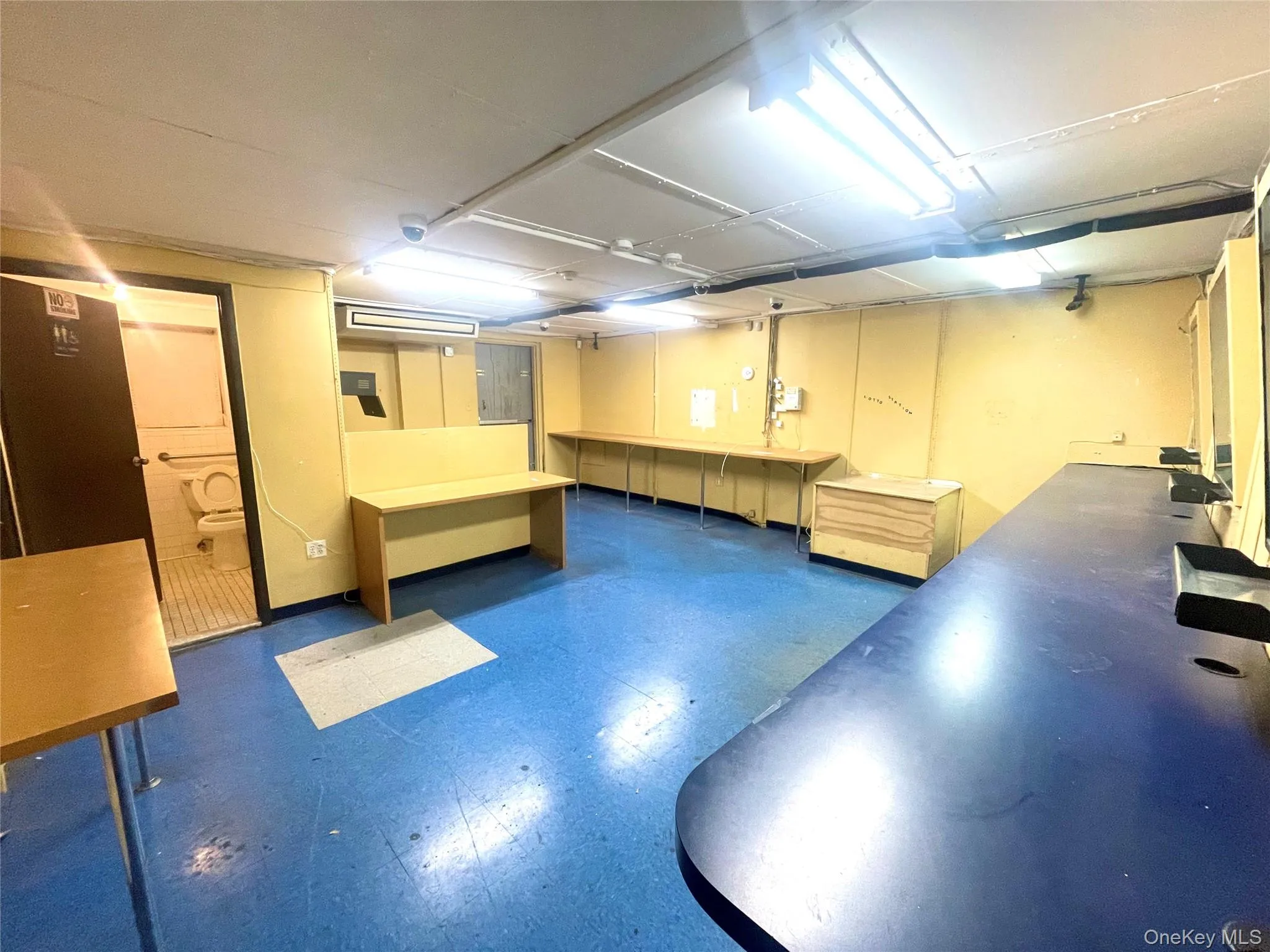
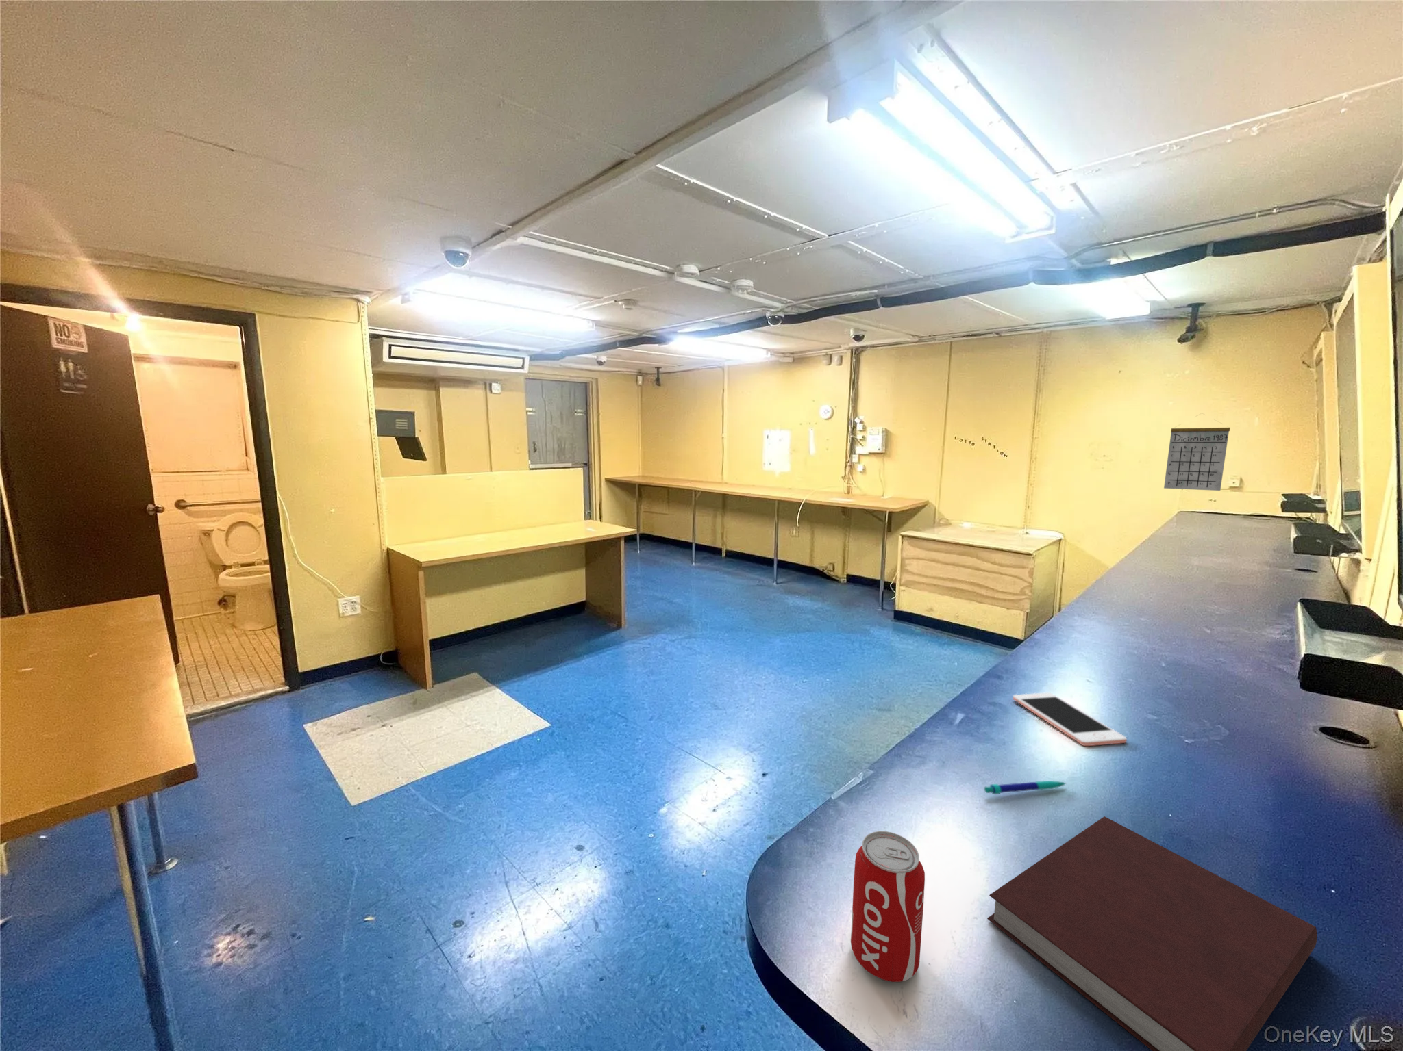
+ notebook (1146, 923)
+ calendar (1196, 452)
+ cell phone (1065, 716)
+ beverage can (887, 904)
+ pen (1027, 786)
